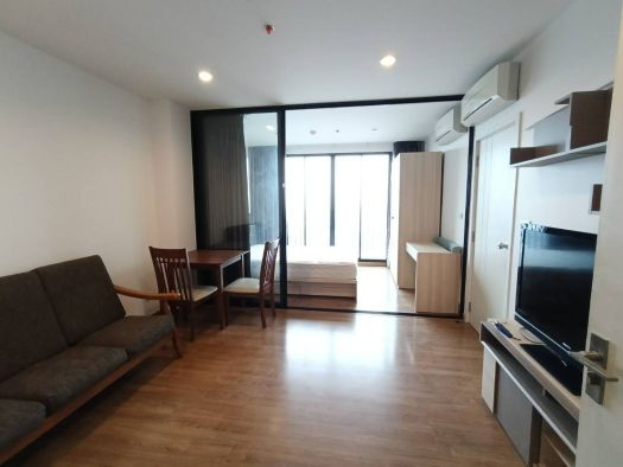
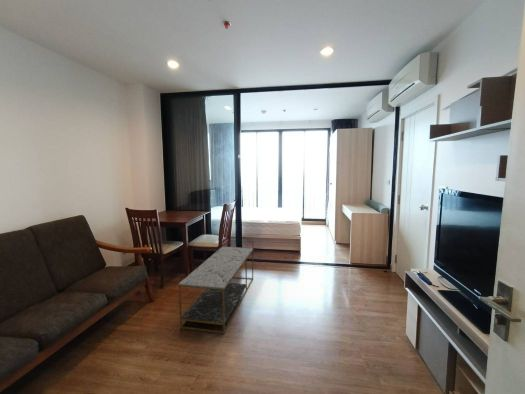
+ coffee table (223, 281)
